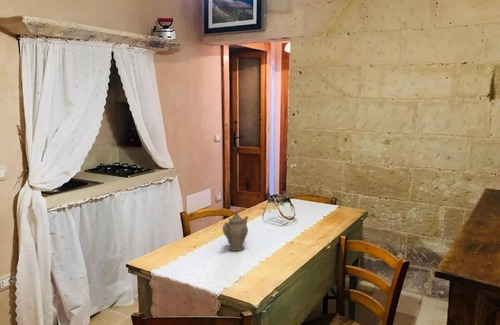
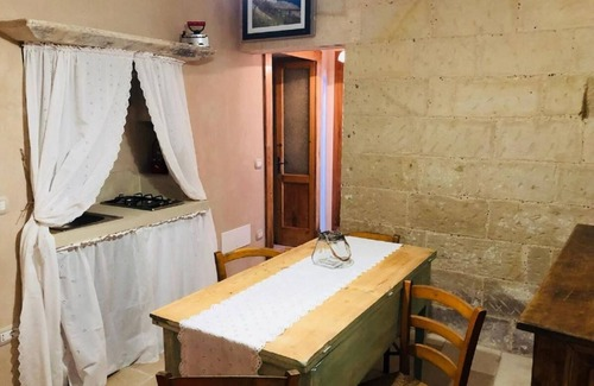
- chinaware (236, 229)
